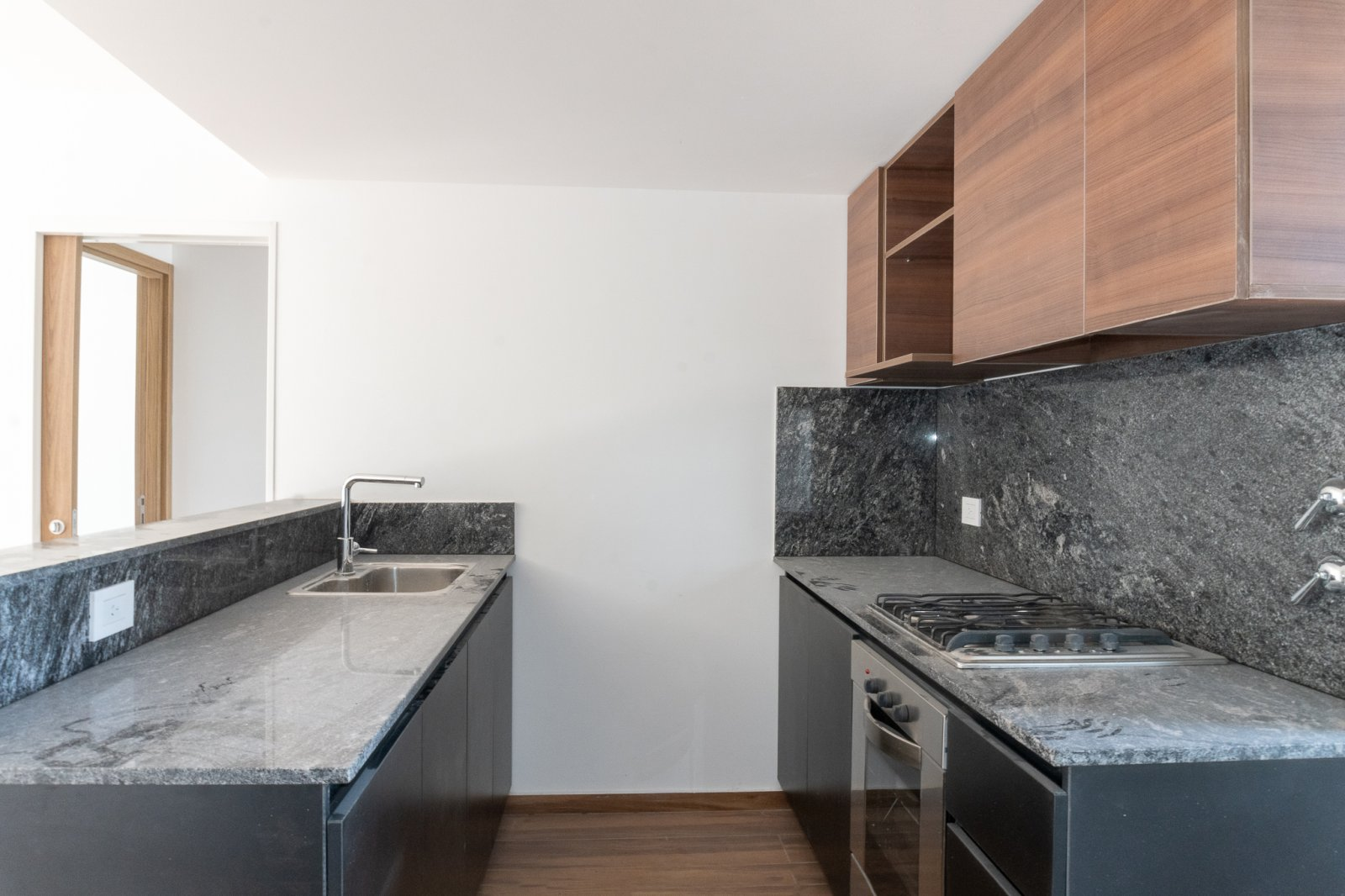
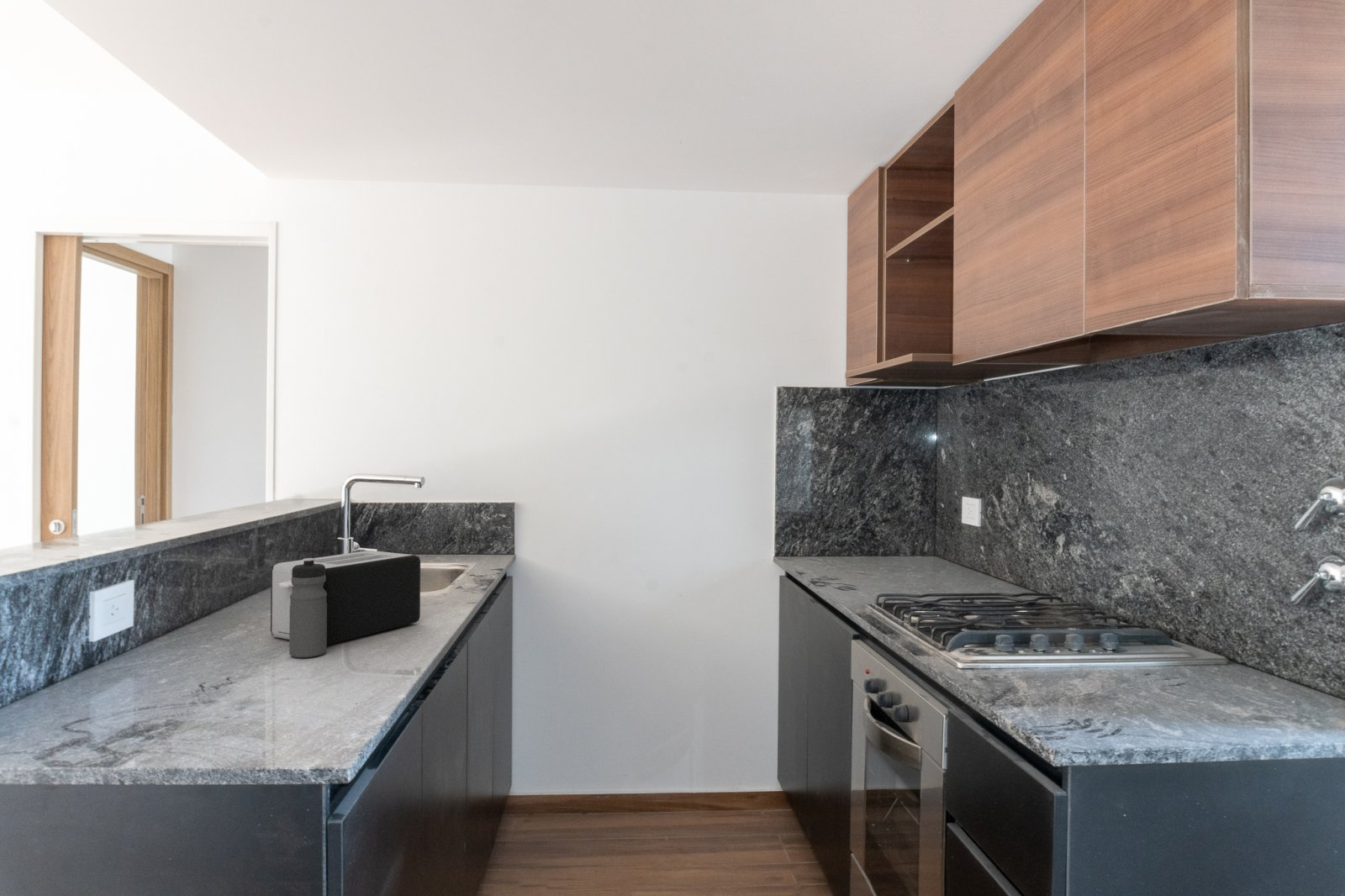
+ water bottle (308, 606)
+ toaster (348, 594)
